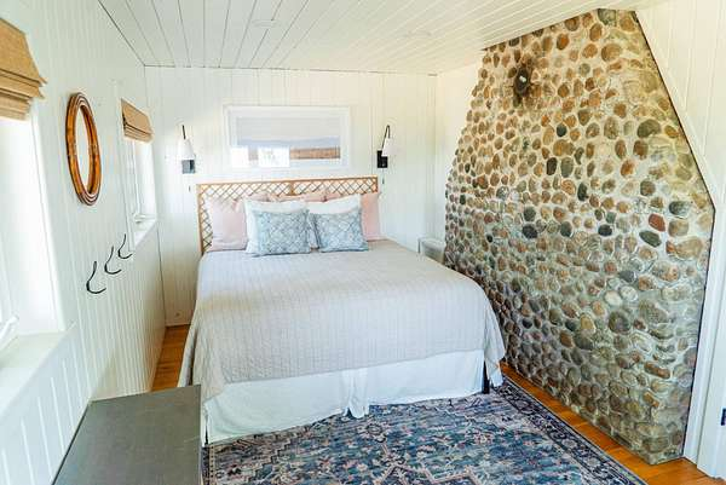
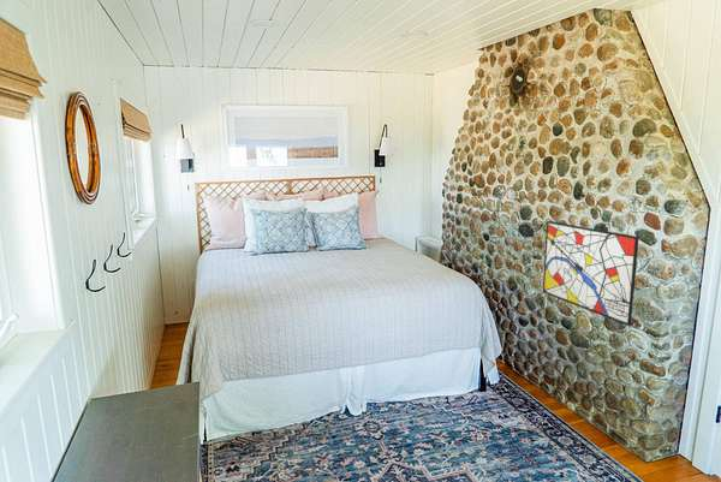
+ wall art (584, 268)
